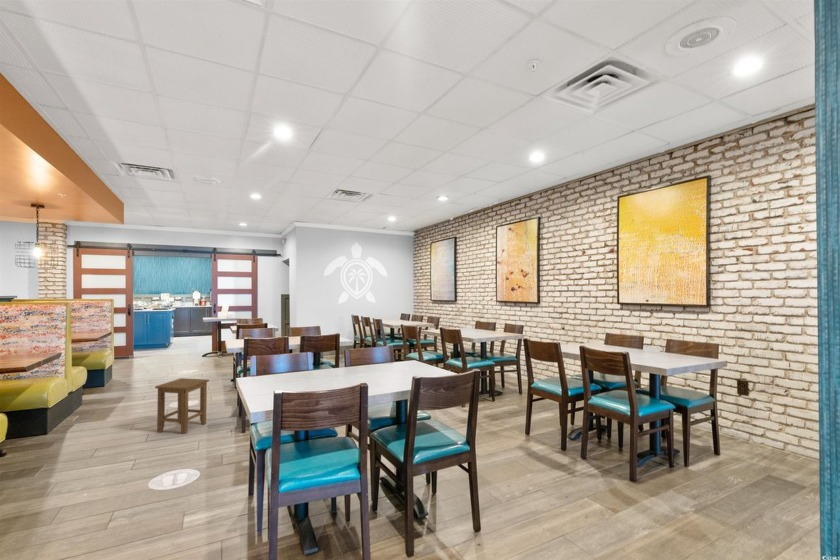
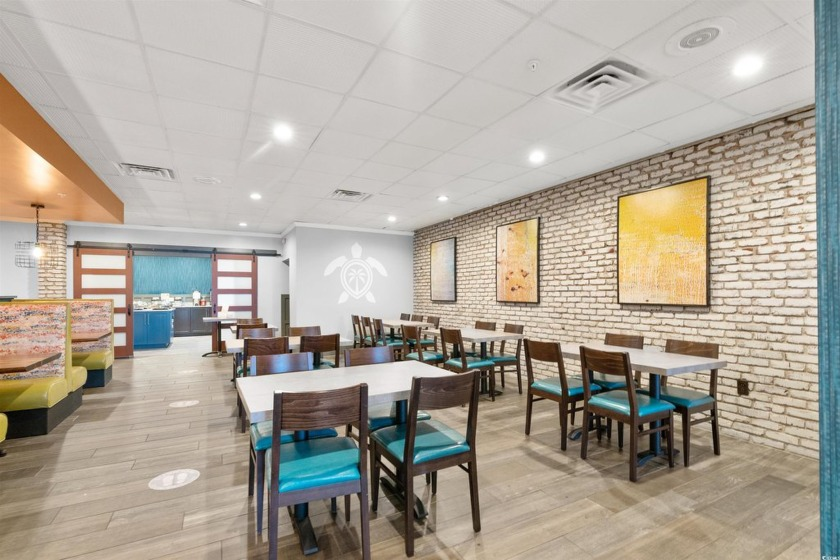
- stool (182, 405)
